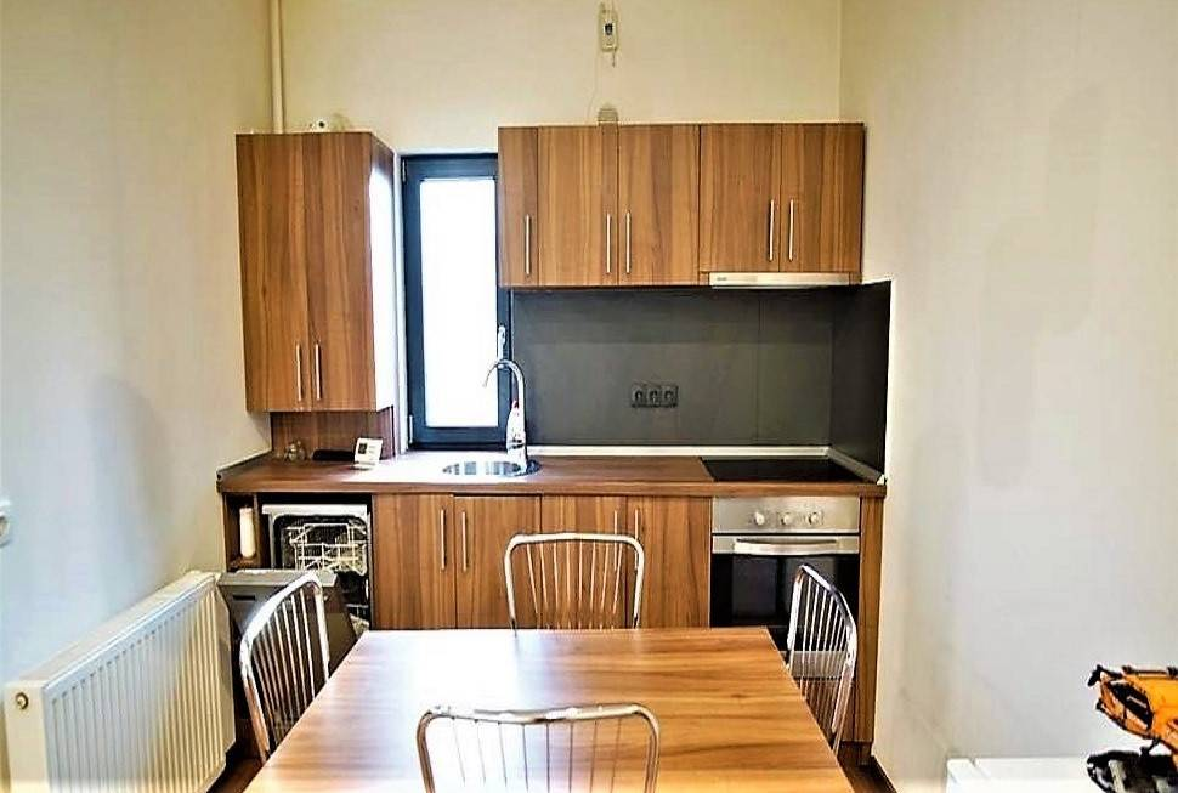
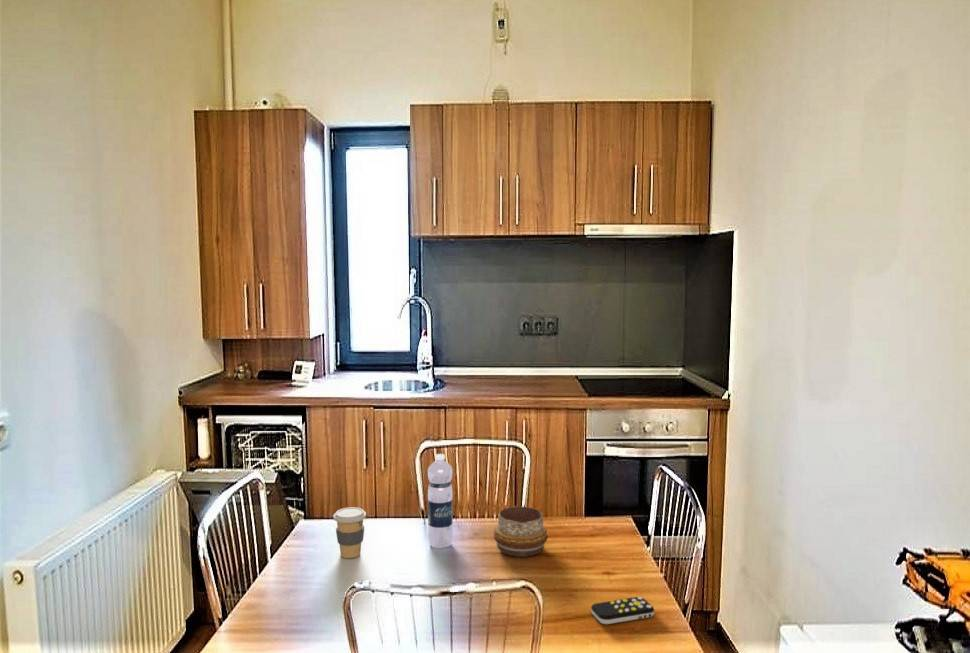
+ decorative bowl (520, 531)
+ remote control (622, 609)
+ coffee cup (350, 533)
+ water bottle (440, 499)
